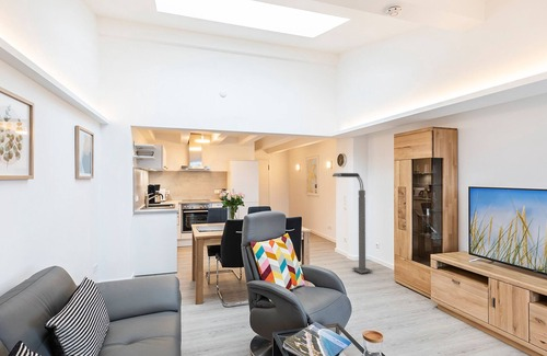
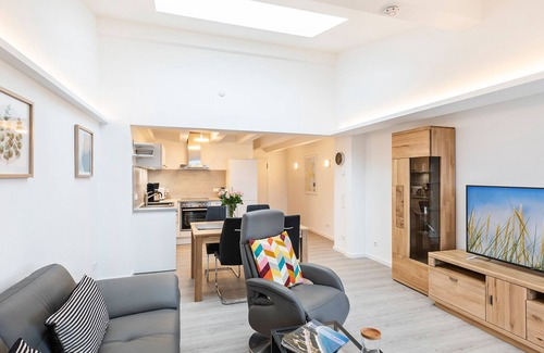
- floor lamp (359, 222)
